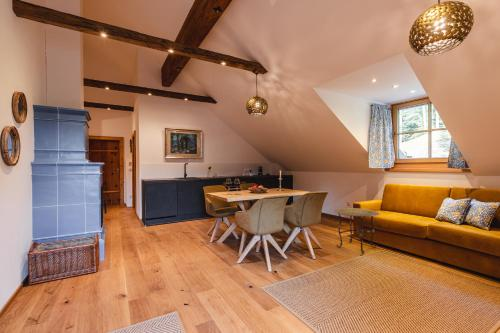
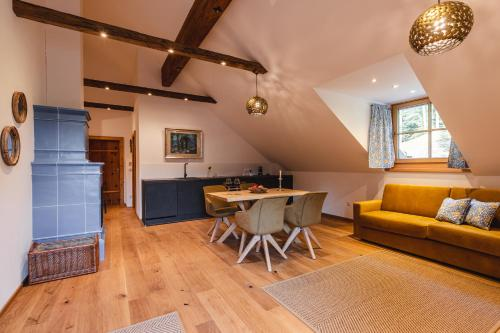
- side table (356, 229)
